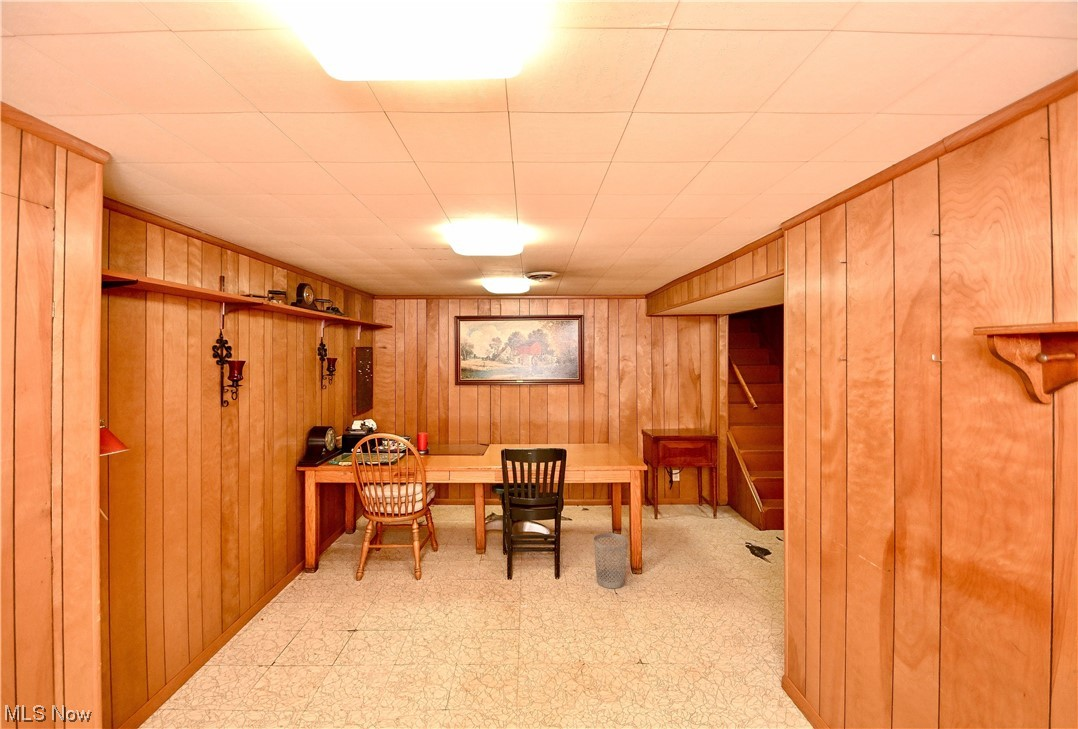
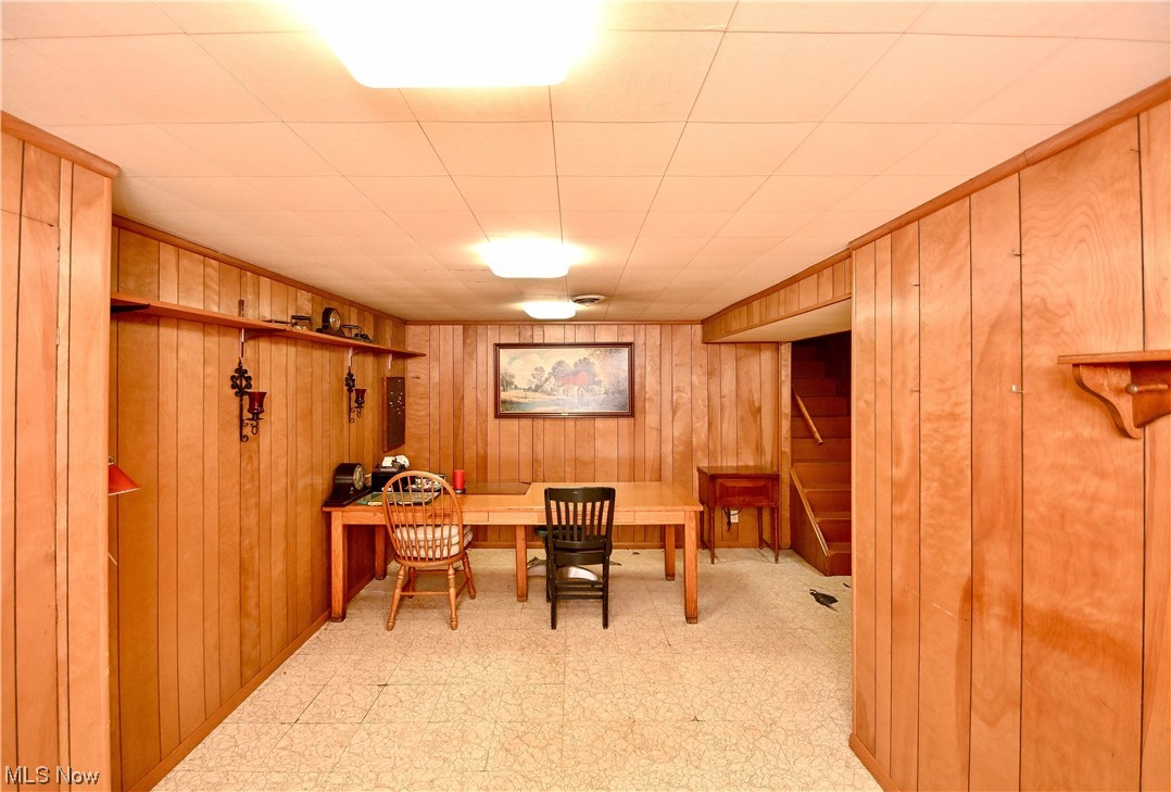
- wastebasket (611, 560)
